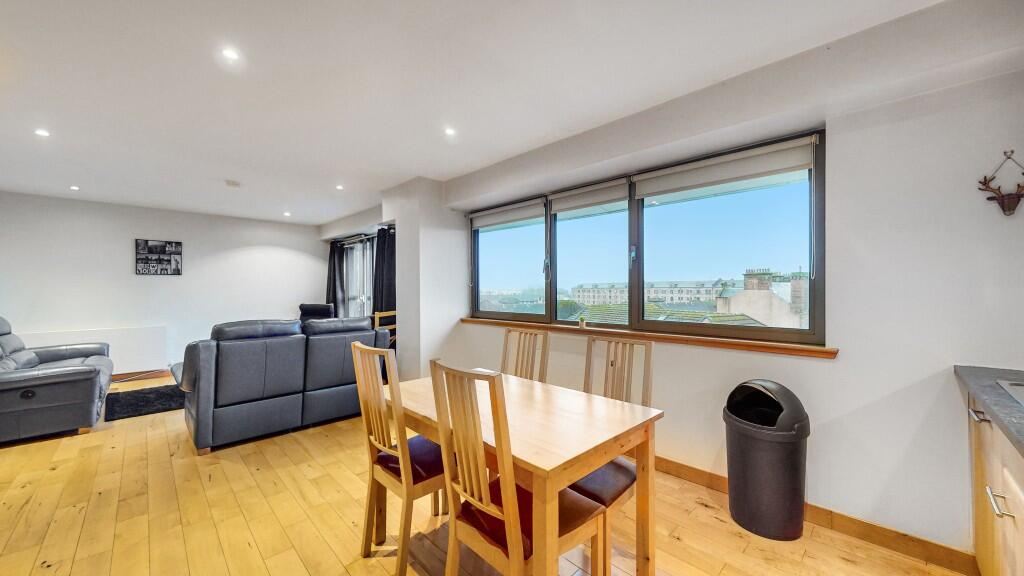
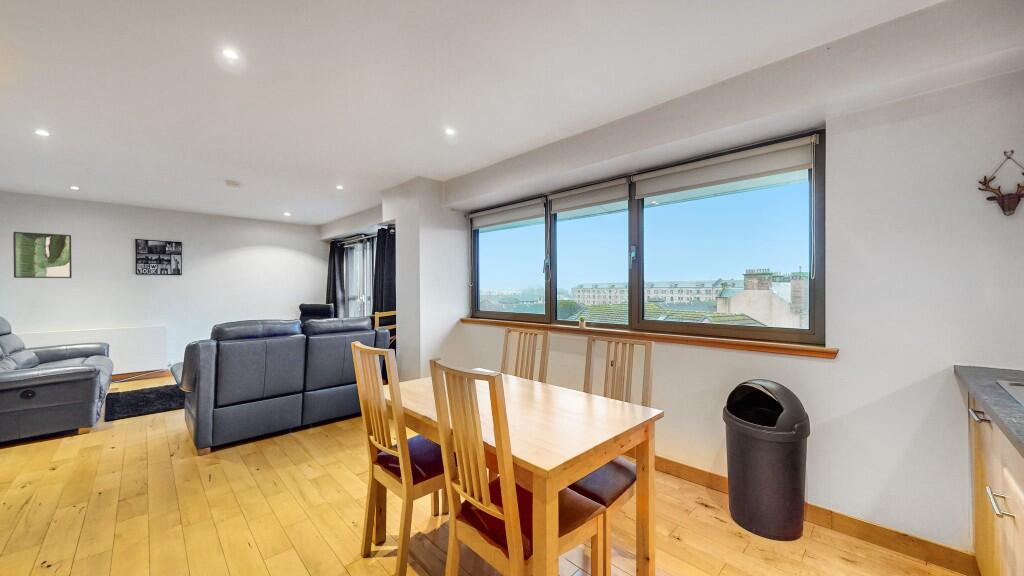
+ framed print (43, 255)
